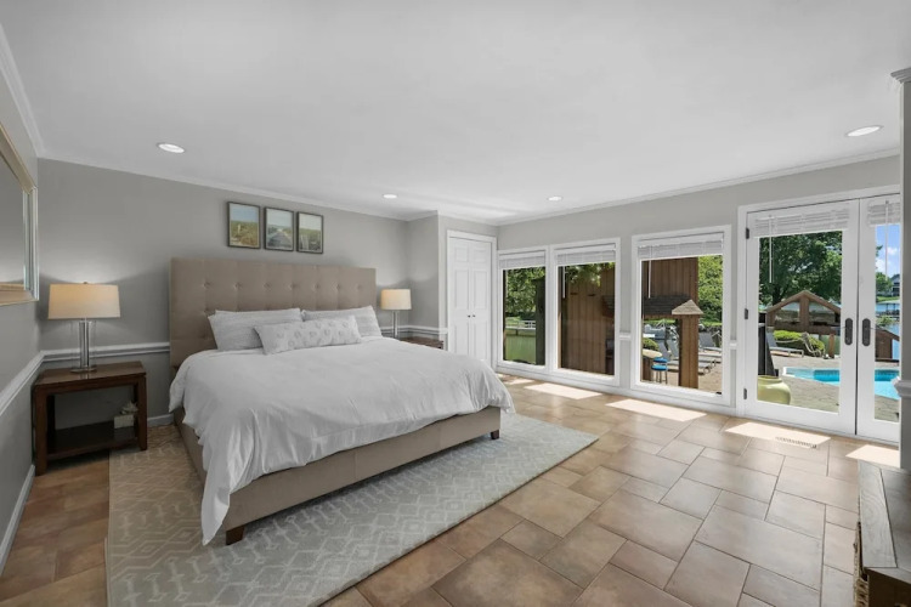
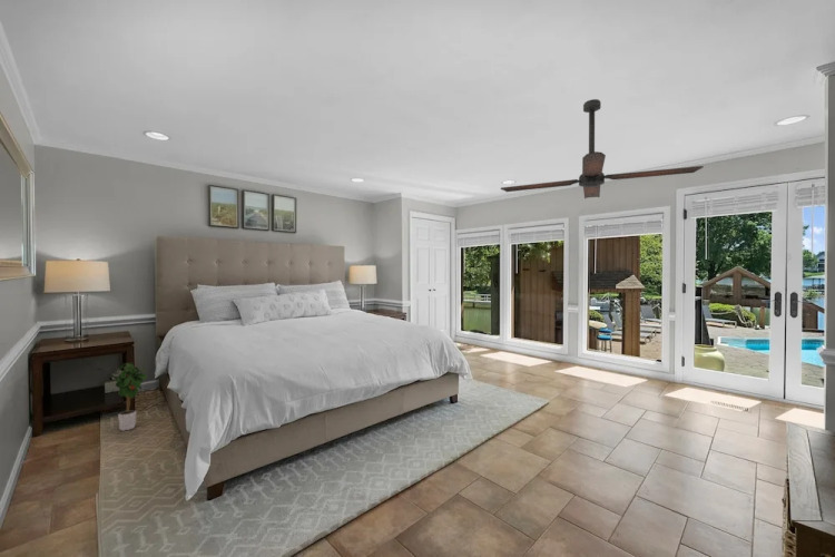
+ potted plant (129, 394)
+ ceiling fan (591, 144)
